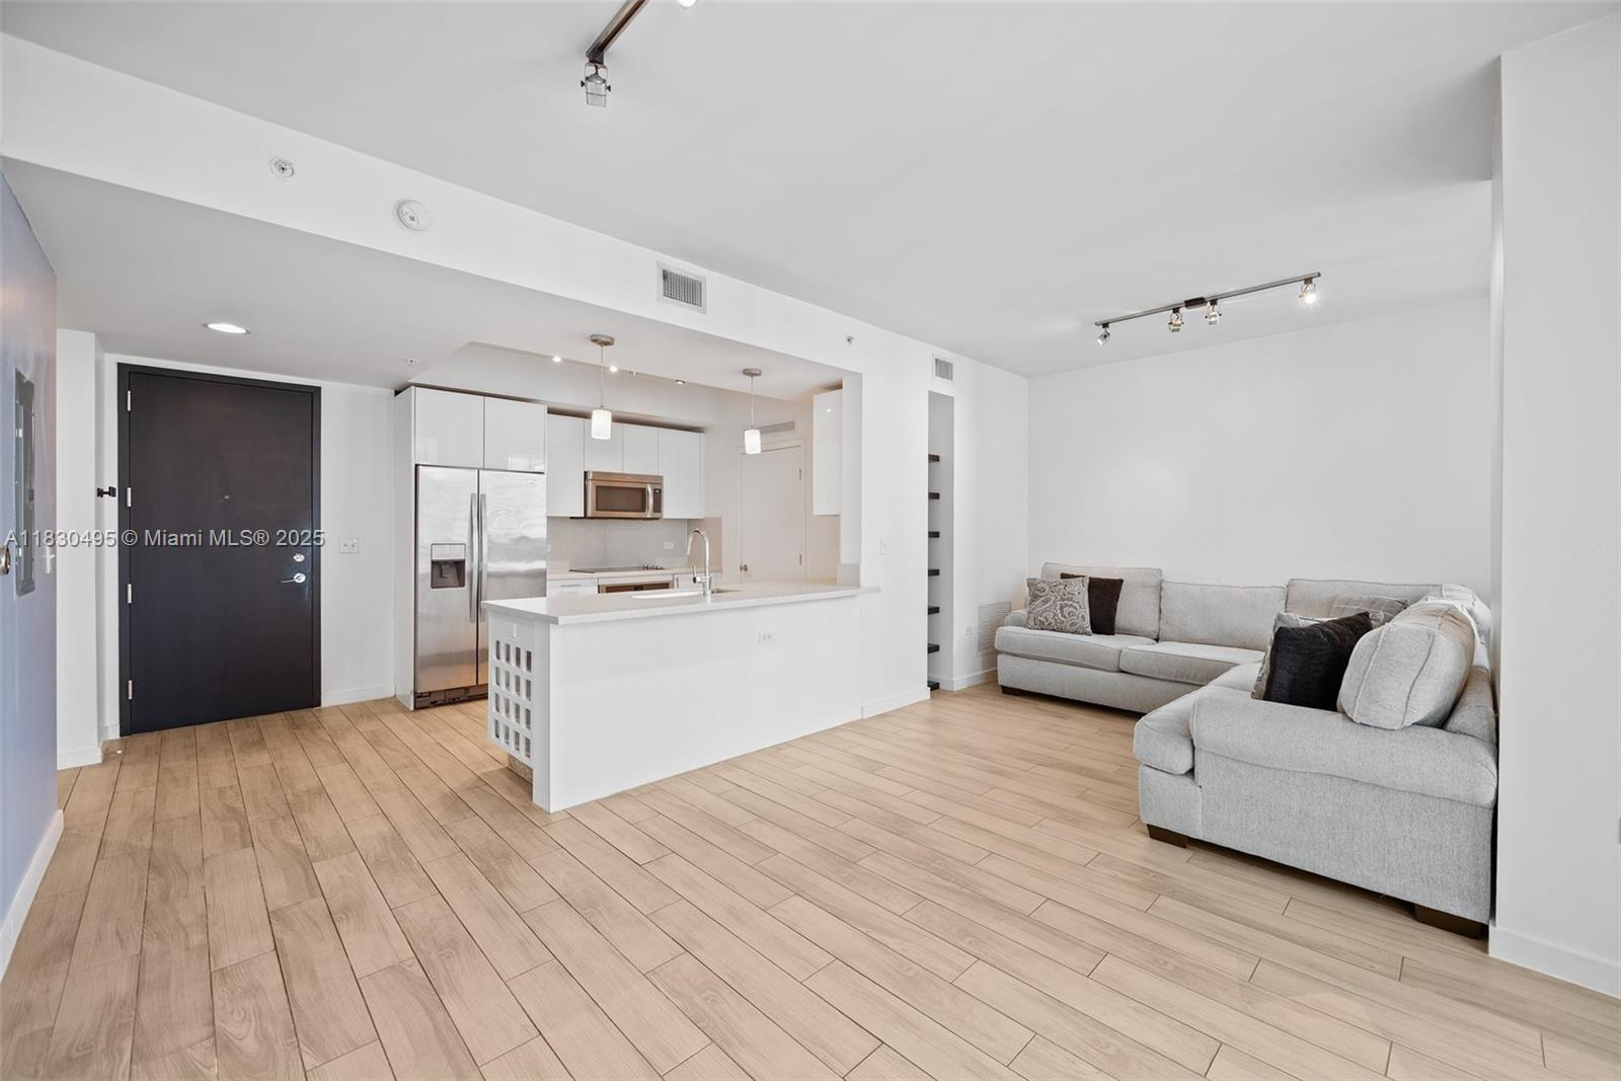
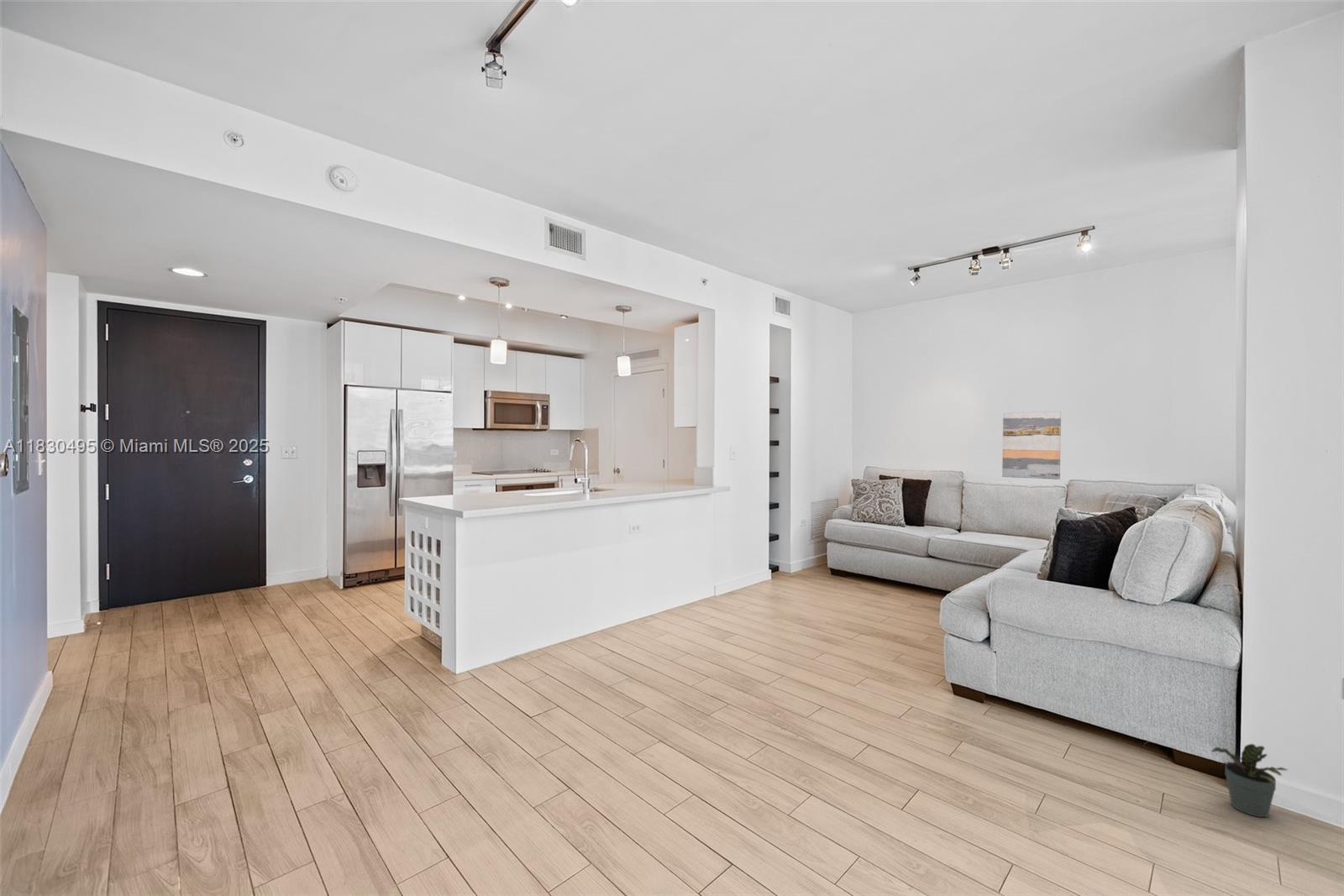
+ potted plant (1248, 776)
+ wall art (1031, 445)
